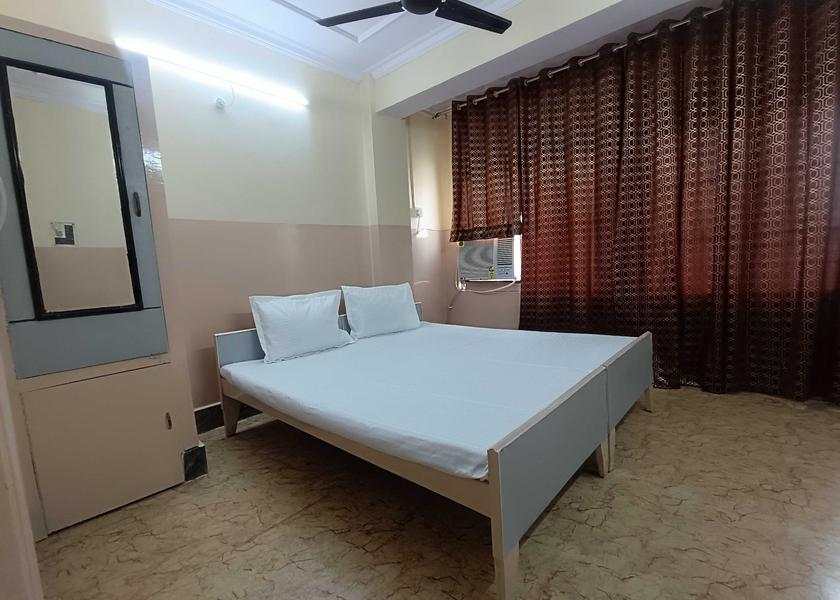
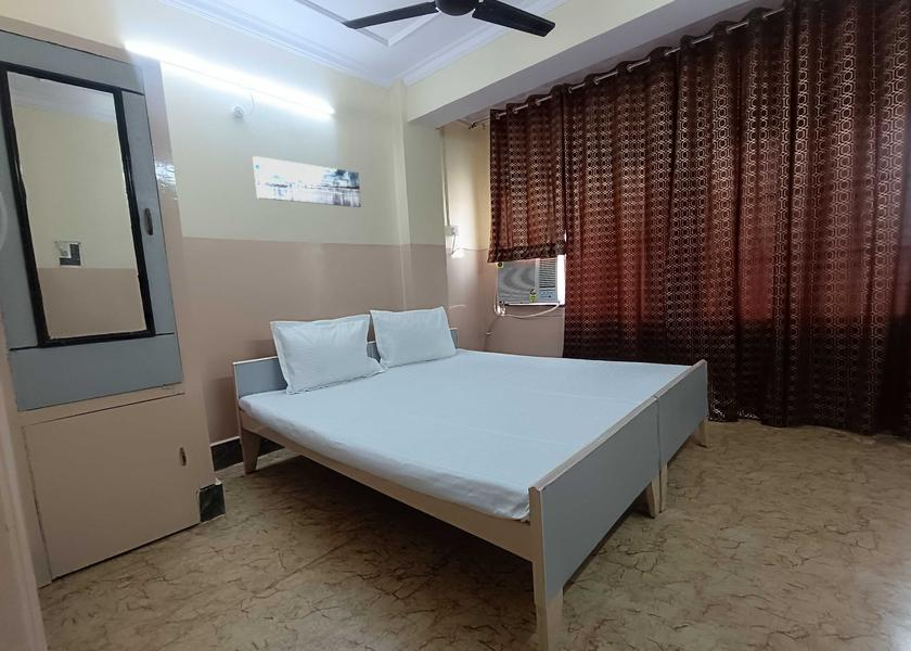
+ wall art (311, 183)
